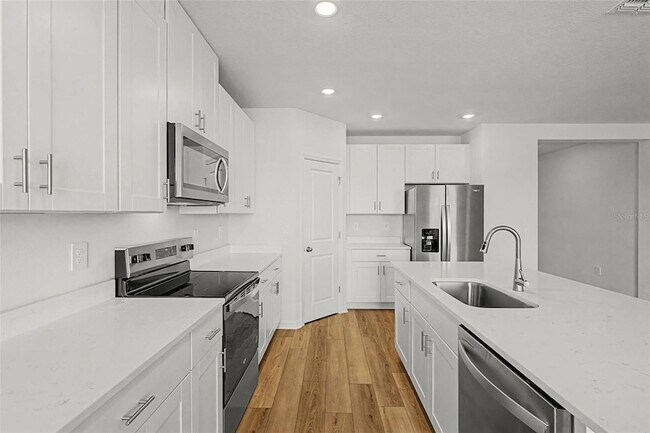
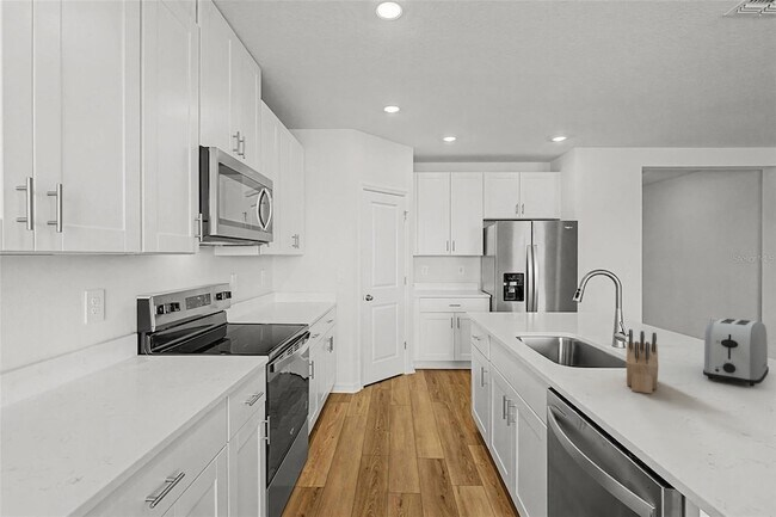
+ toaster (735, 347)
+ knife block (641, 356)
